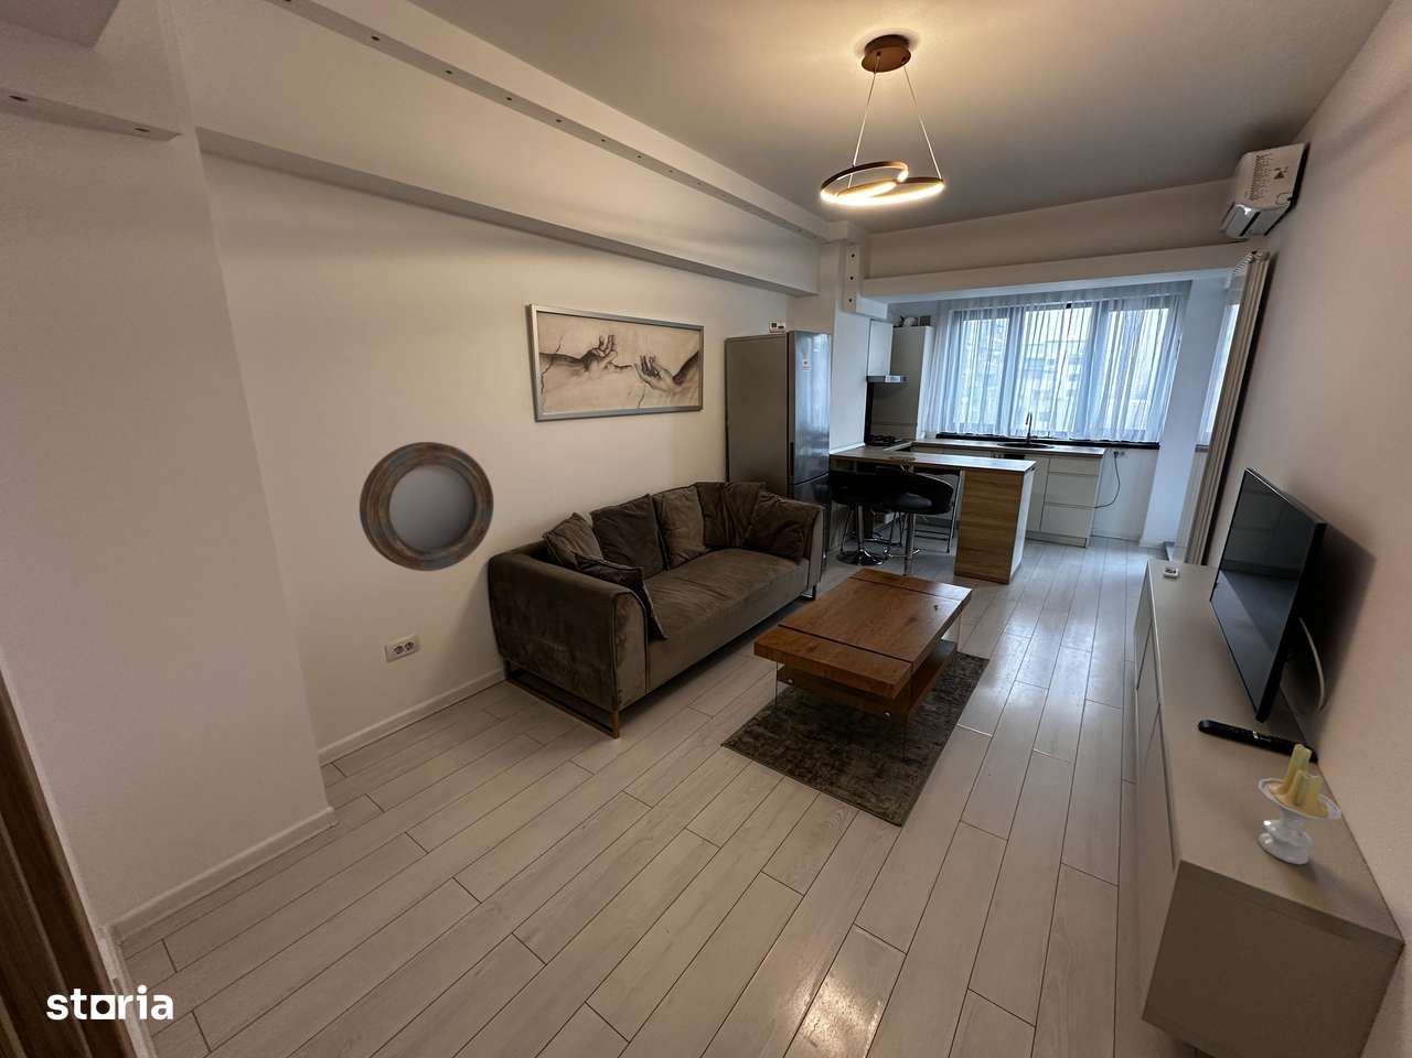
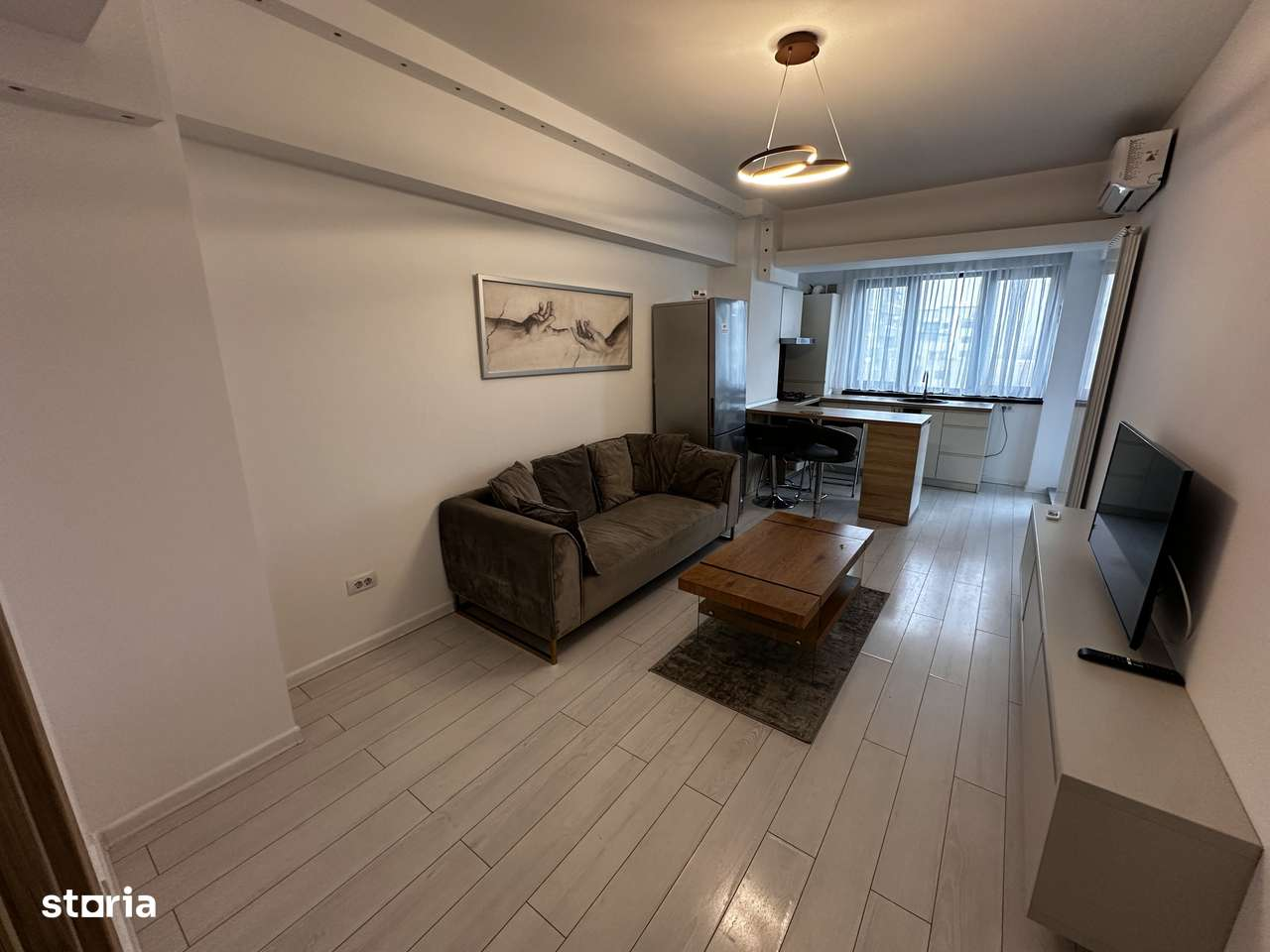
- candle (1296, 801)
- home mirror (432, 507)
